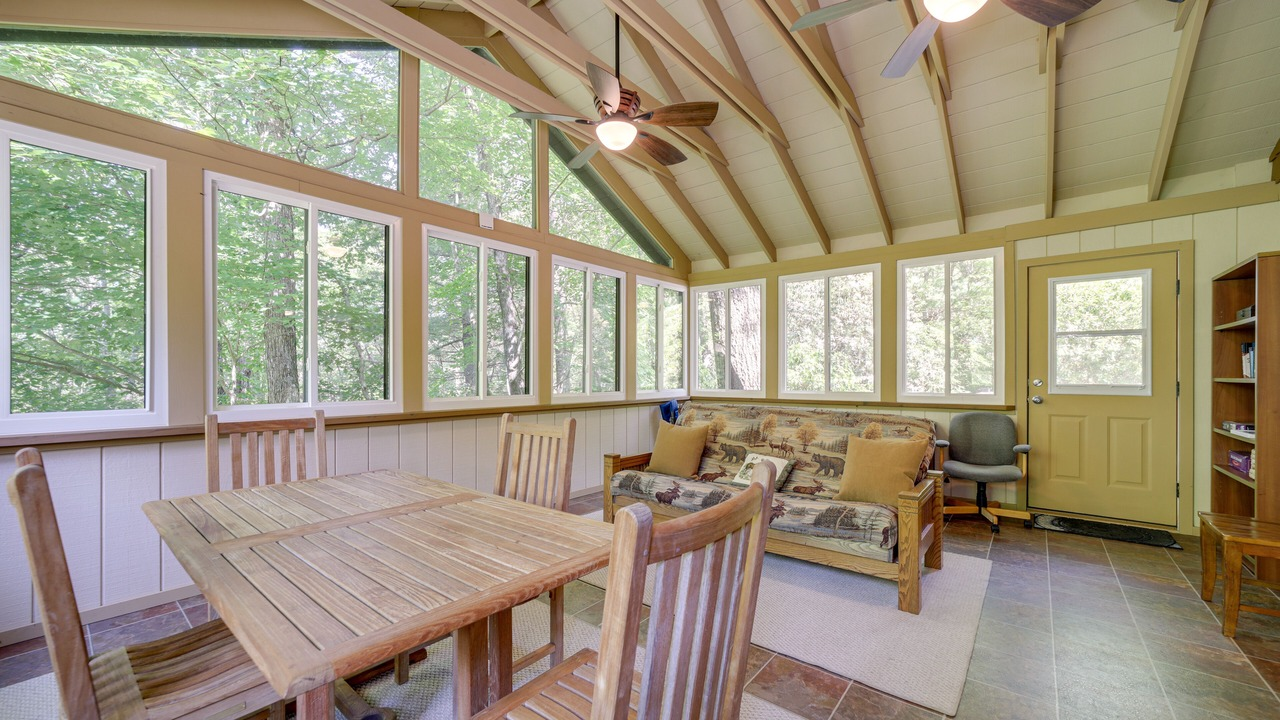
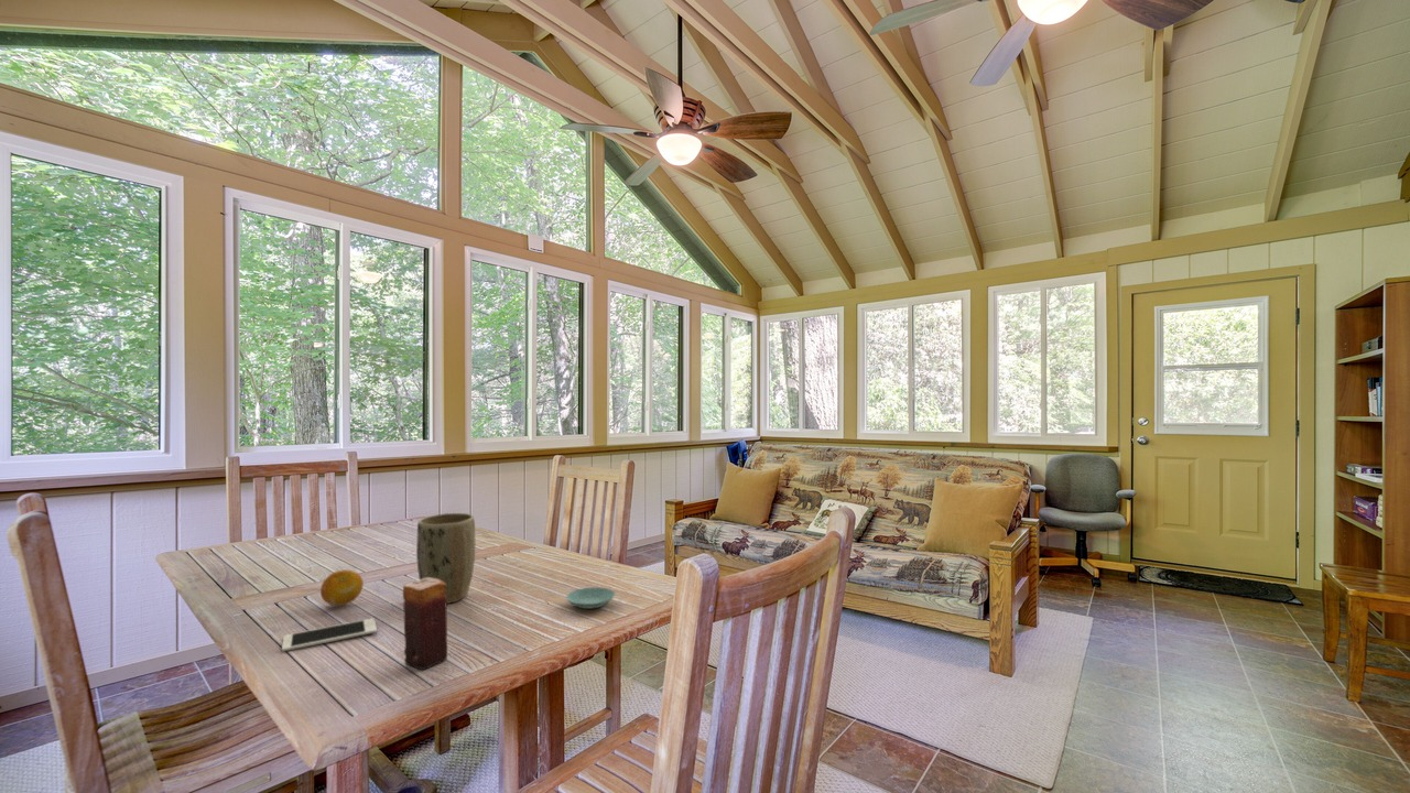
+ plant pot (446, 557)
+ fruit (341, 587)
+ cell phone (330, 633)
+ saucer (590, 599)
+ candle (425, 621)
